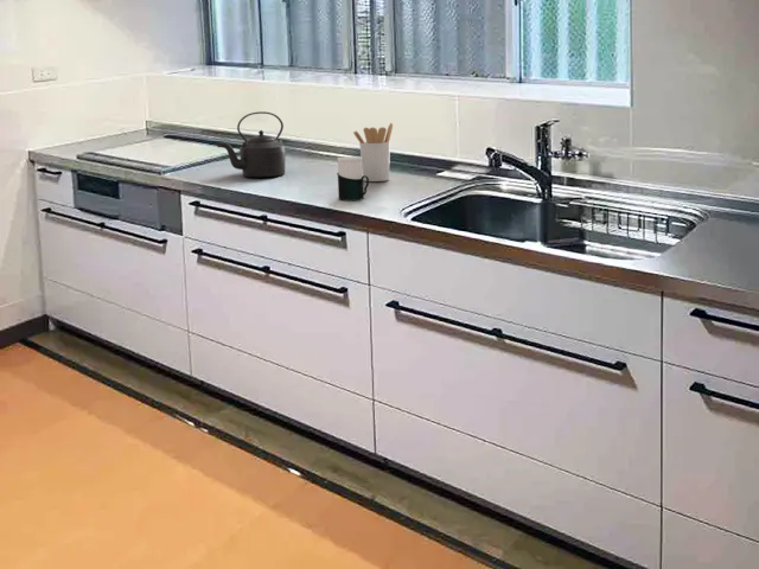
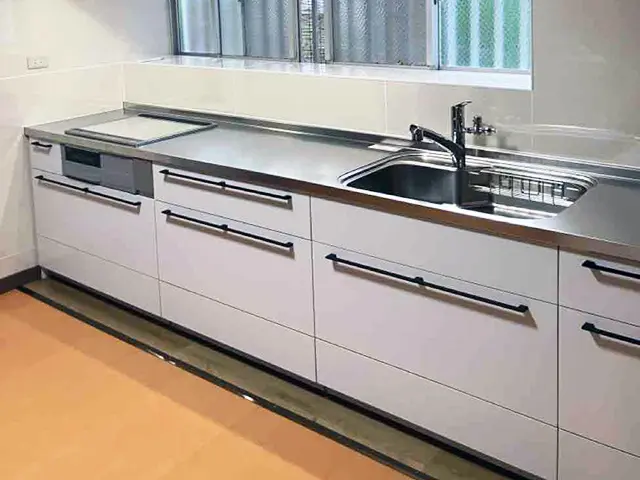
- cup (353, 178)
- utensil holder (375, 152)
- kettle (250, 143)
